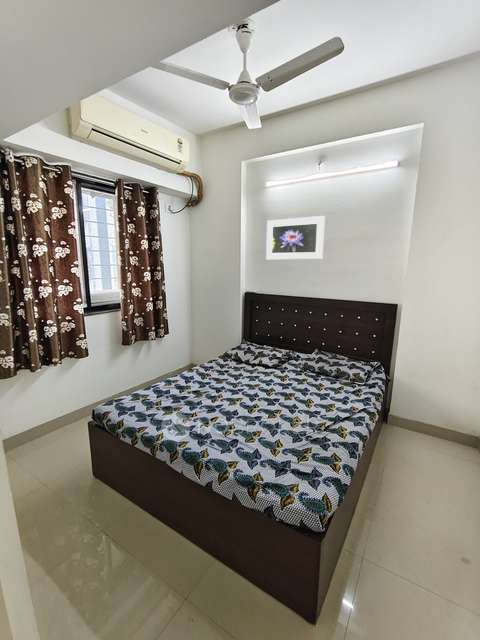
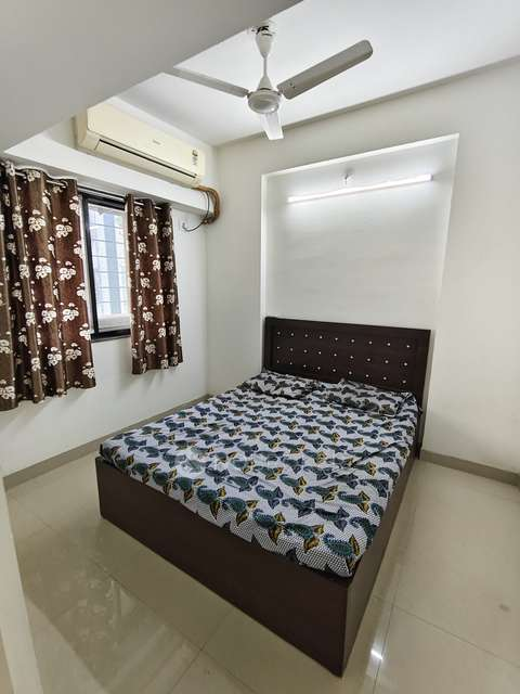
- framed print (293, 239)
